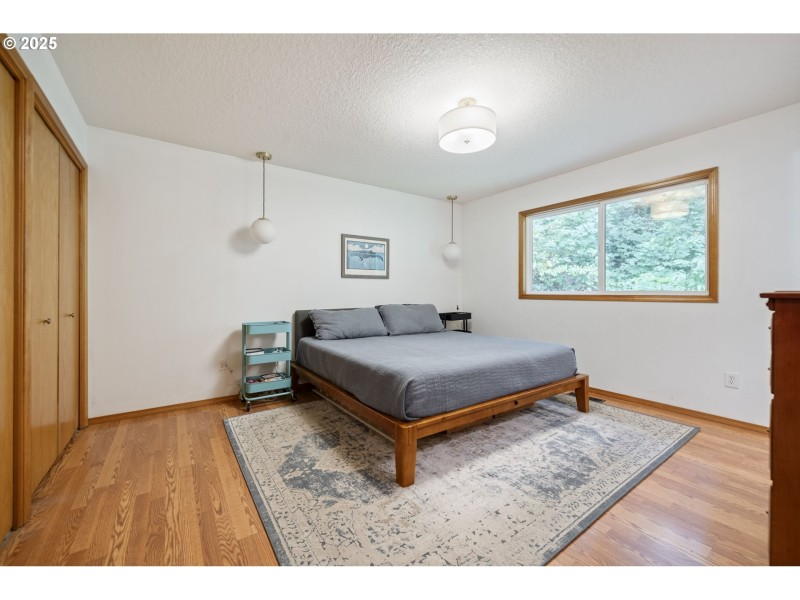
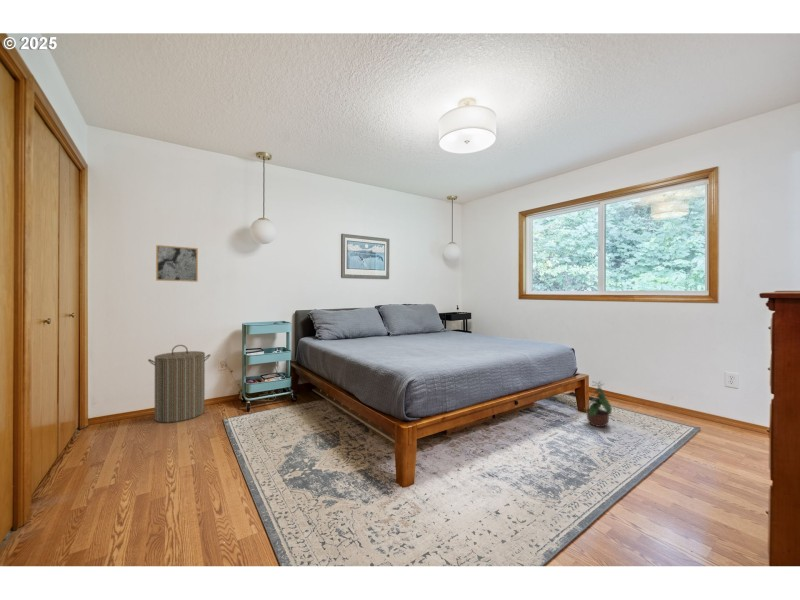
+ wall art (177, 263)
+ laundry hamper (180, 379)
+ potted plant (598, 402)
